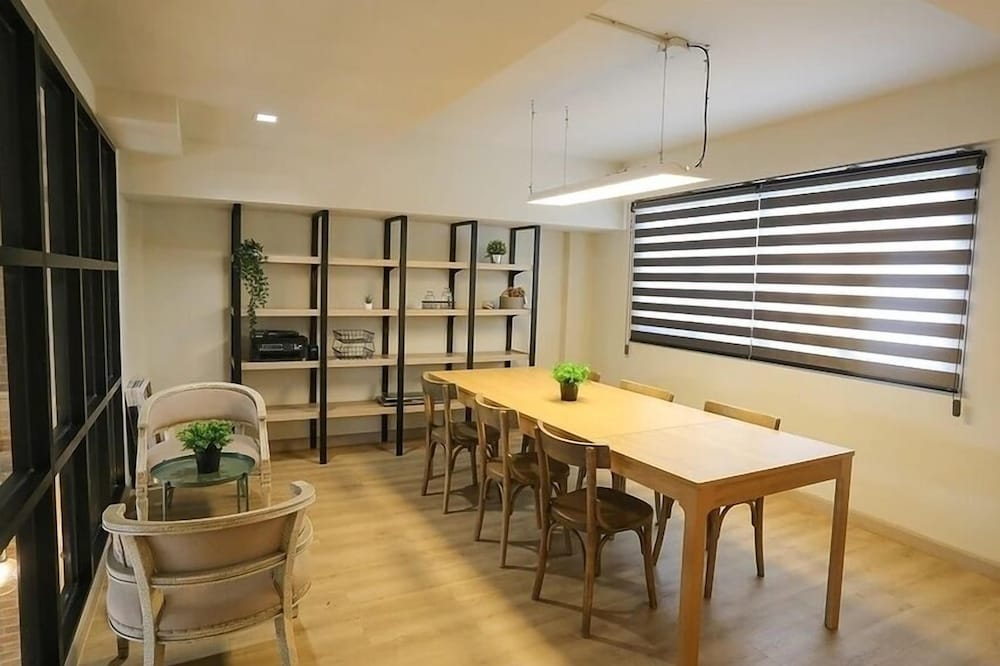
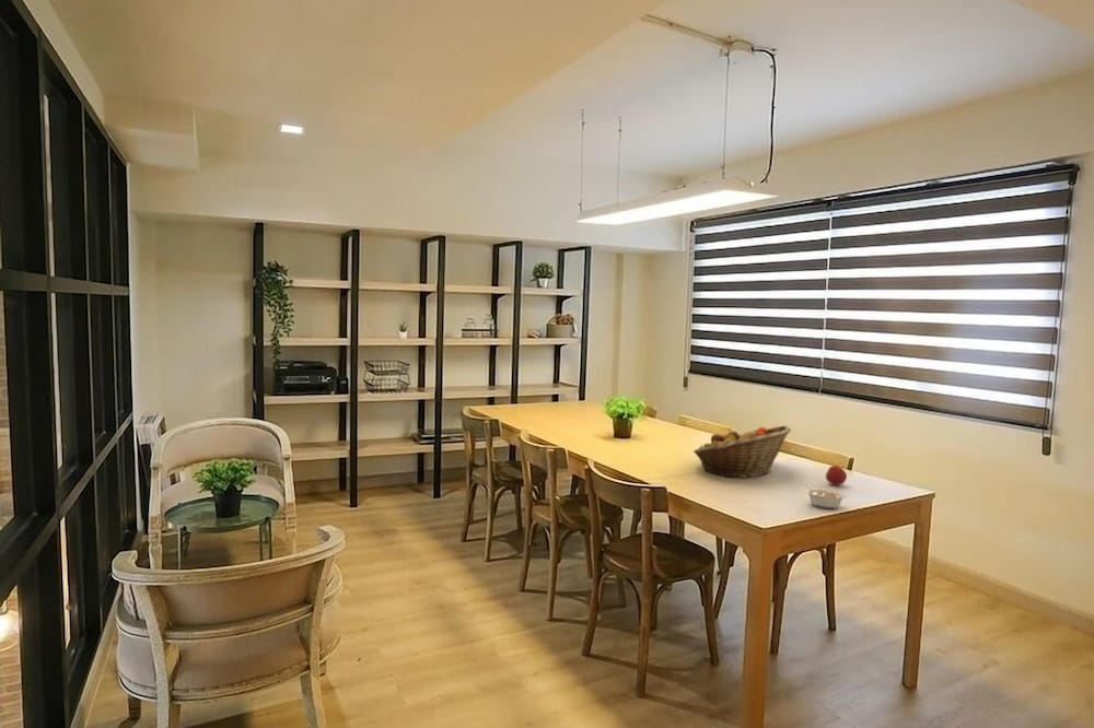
+ fruit basket (742, 447)
+ apple (836, 474)
+ legume (824, 497)
